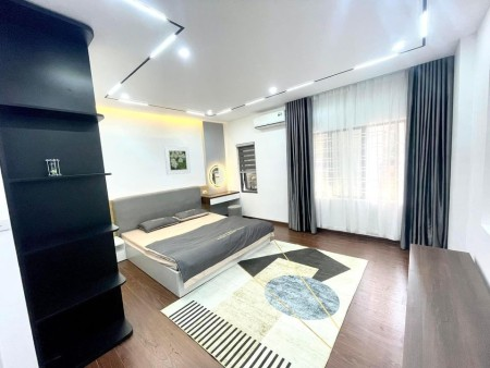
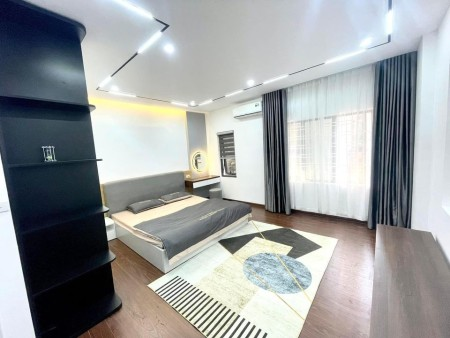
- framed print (177, 160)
